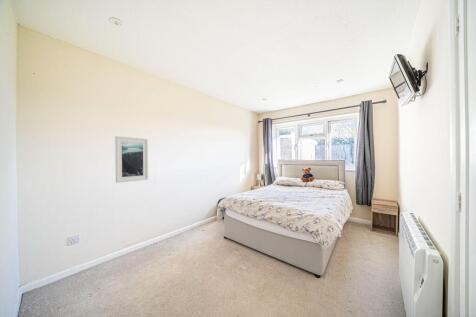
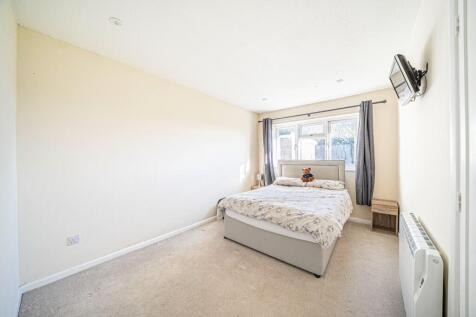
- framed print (132, 159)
